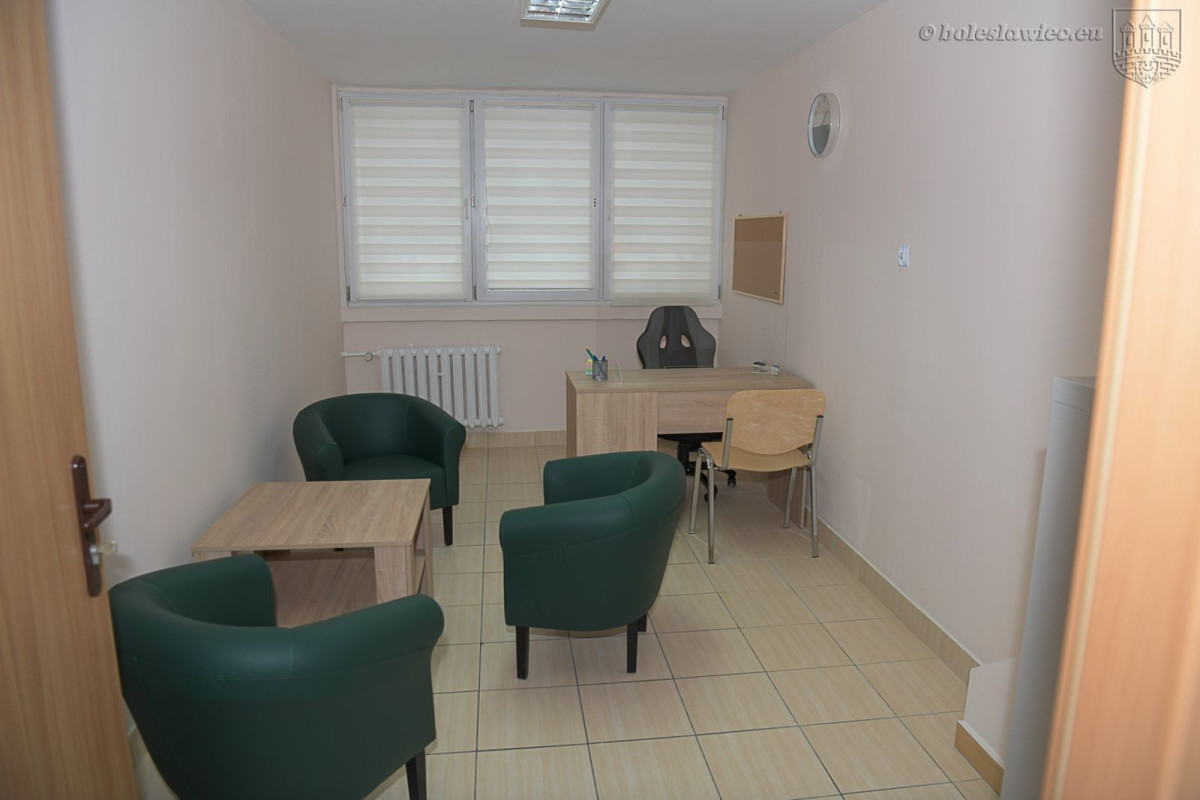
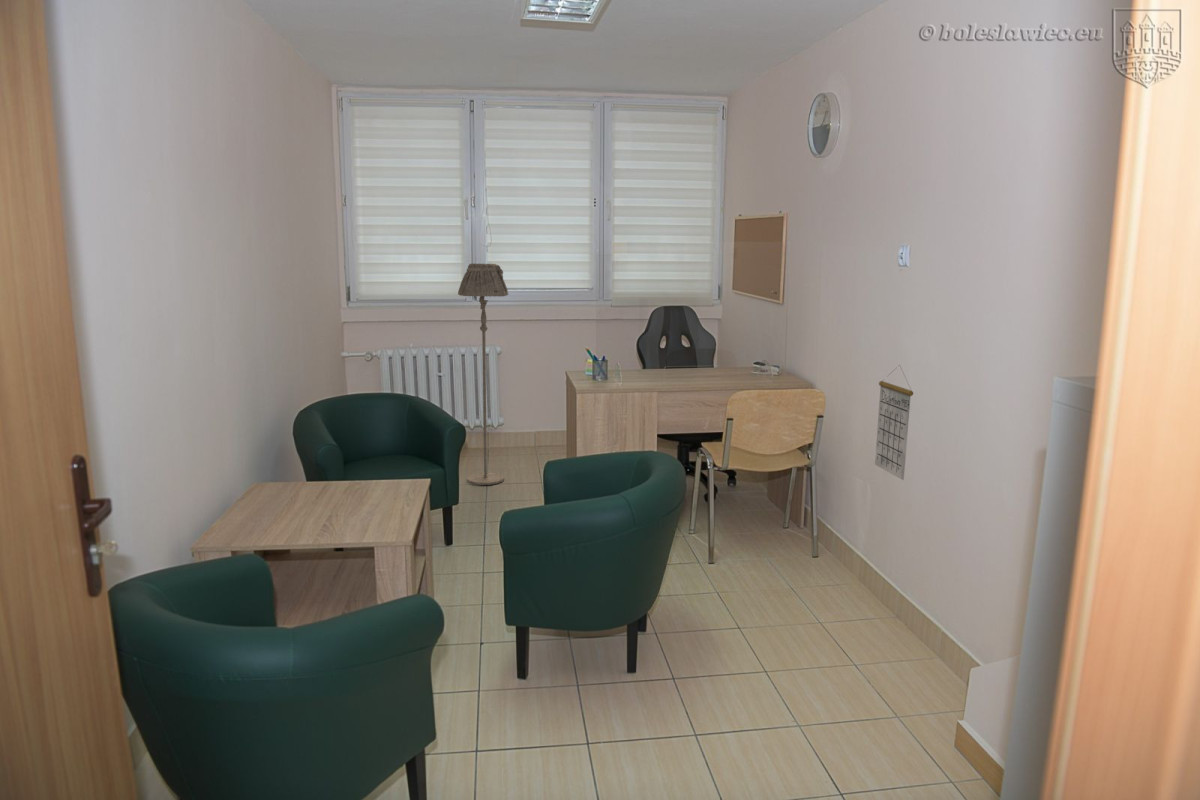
+ floor lamp (484, 374)
+ calendar (893, 419)
